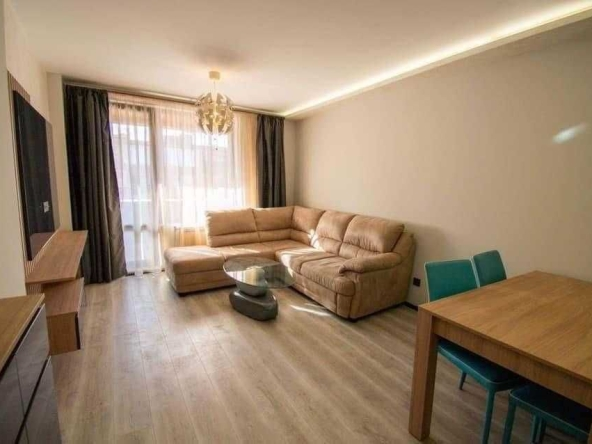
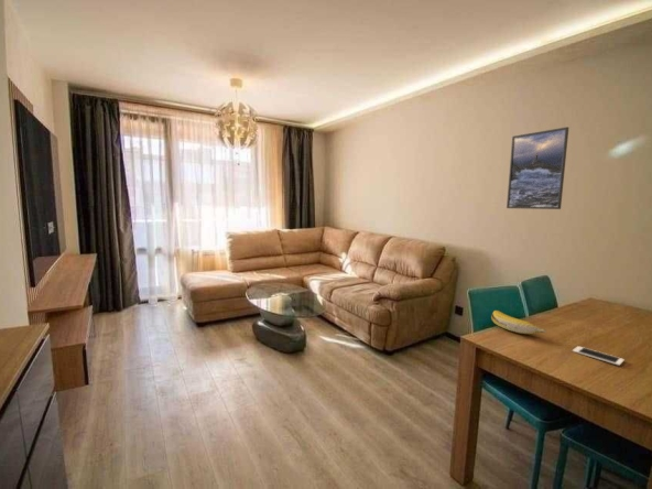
+ cell phone (597, 355)
+ banana (517, 322)
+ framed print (535, 171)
